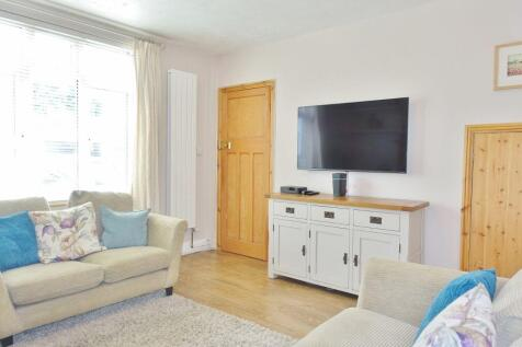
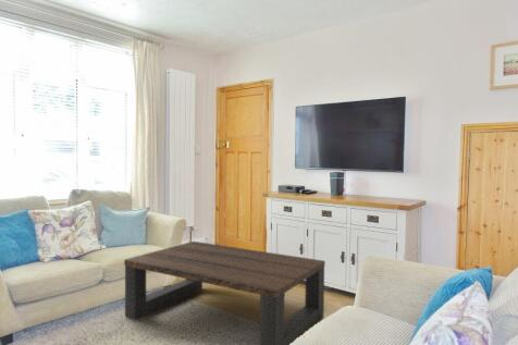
+ coffee table (224, 286)
